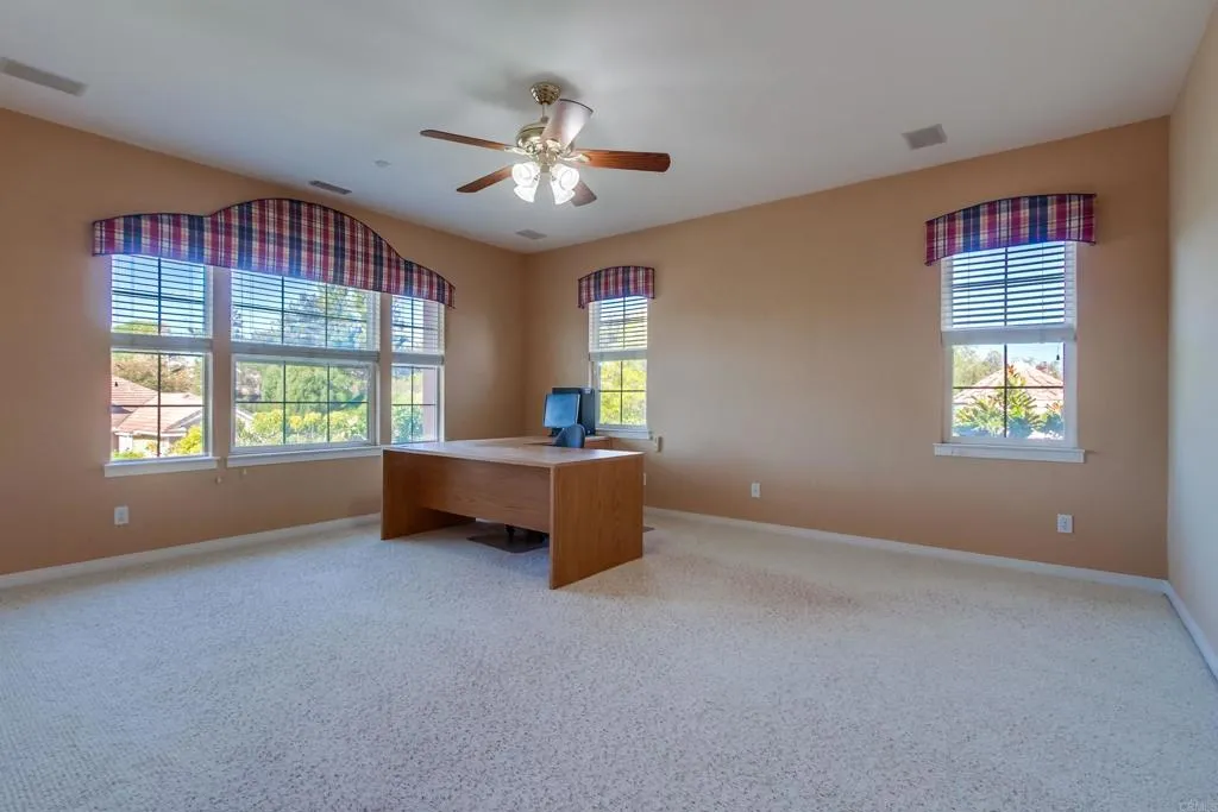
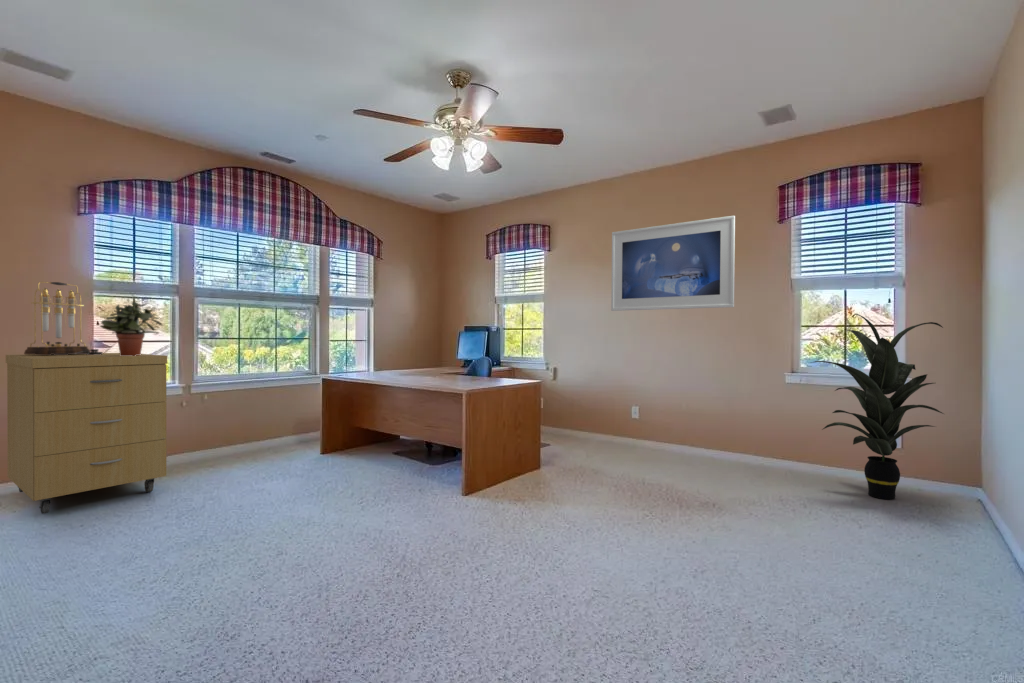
+ potted plant (131, 328)
+ table lamp (68, 318)
+ indoor plant (875, 403)
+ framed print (668, 266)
+ storage cabinet (87, 424)
